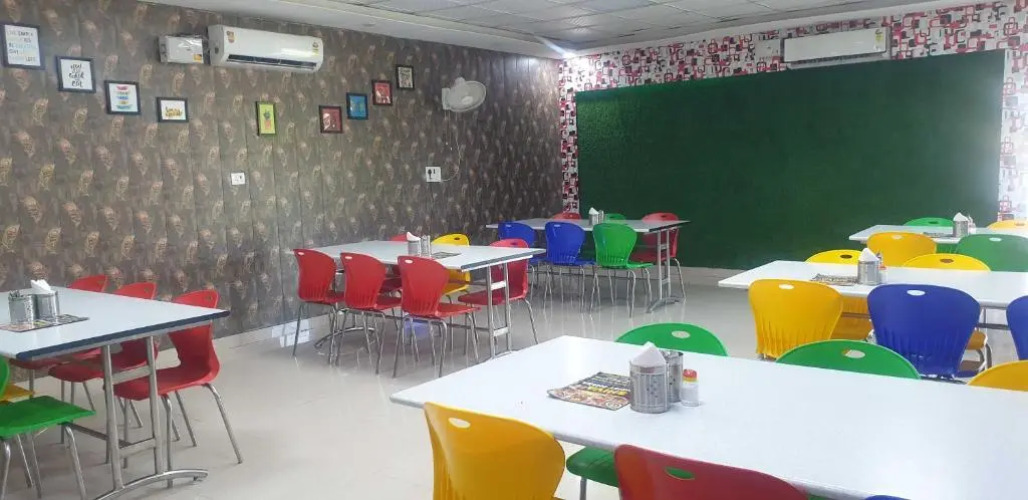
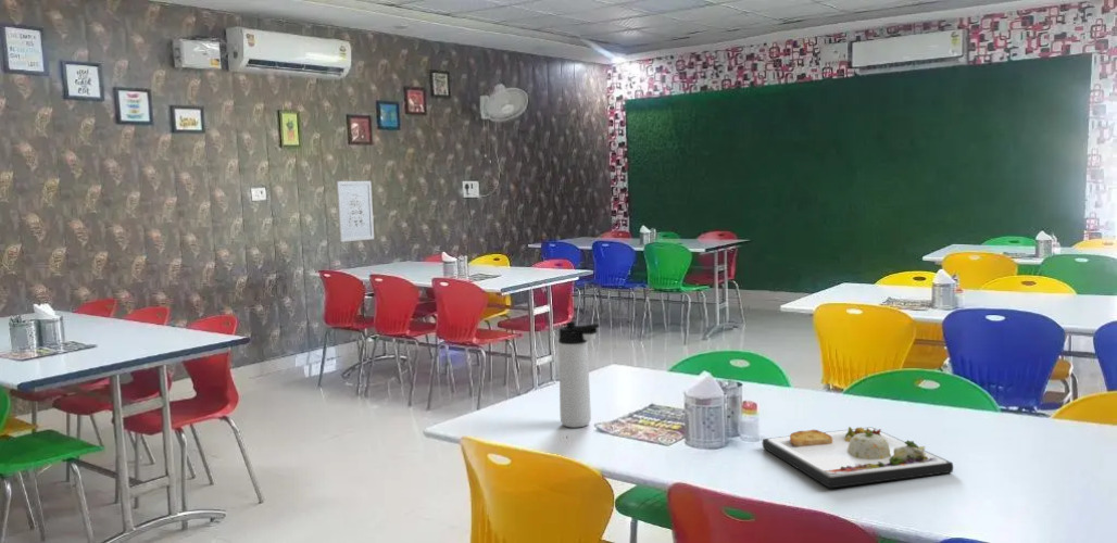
+ dinner plate (852, 444)
+ wall art (355, 211)
+ thermos bottle (579, 374)
